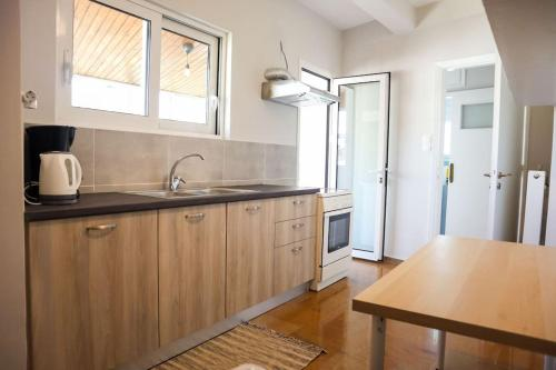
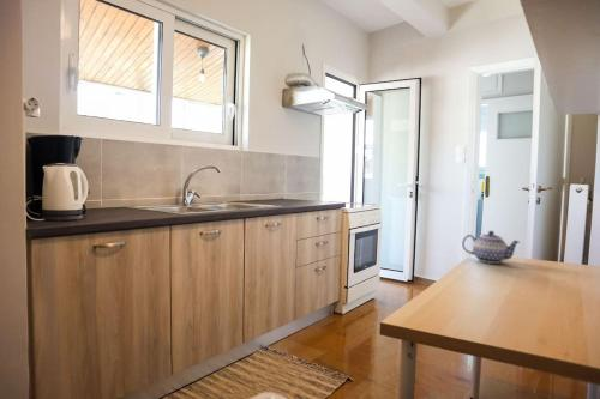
+ teapot (490, 246)
